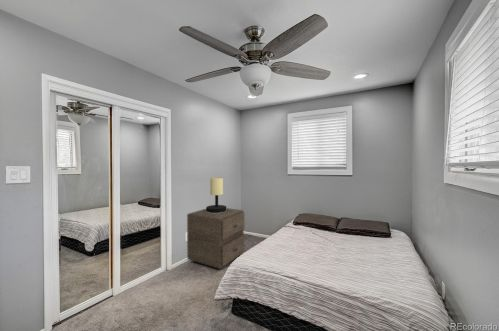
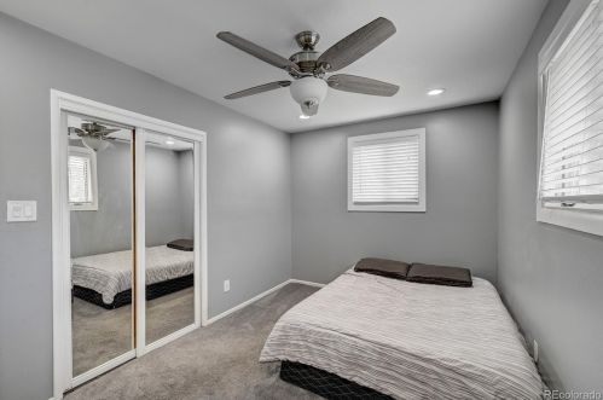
- filing cabinet (218, 235)
- table lamp (216, 194)
